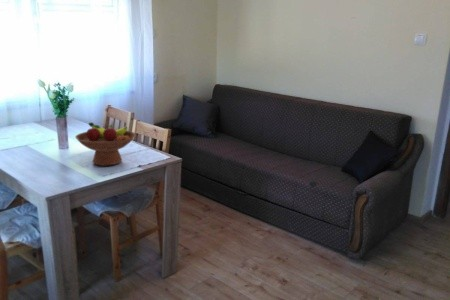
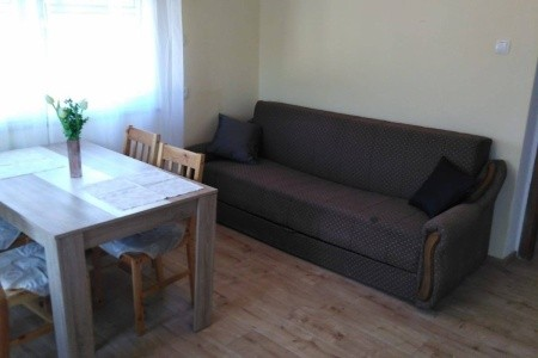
- fruit bowl (106, 143)
